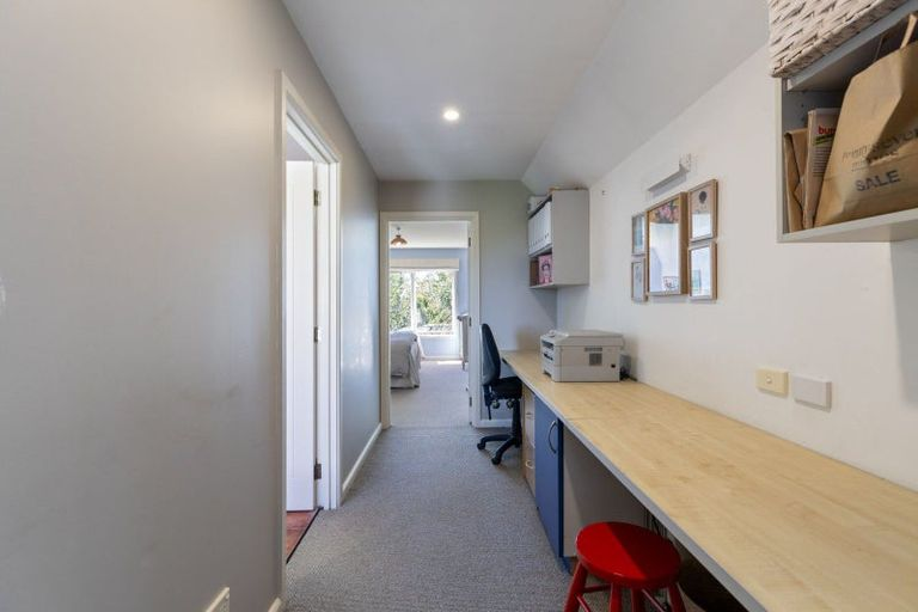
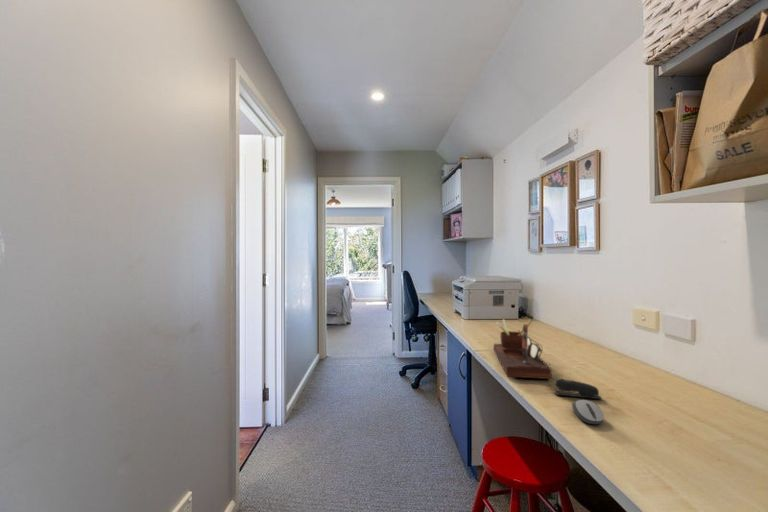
+ stapler (577, 388)
+ desk organizer (518, 340)
+ computer mouse (587, 410)
